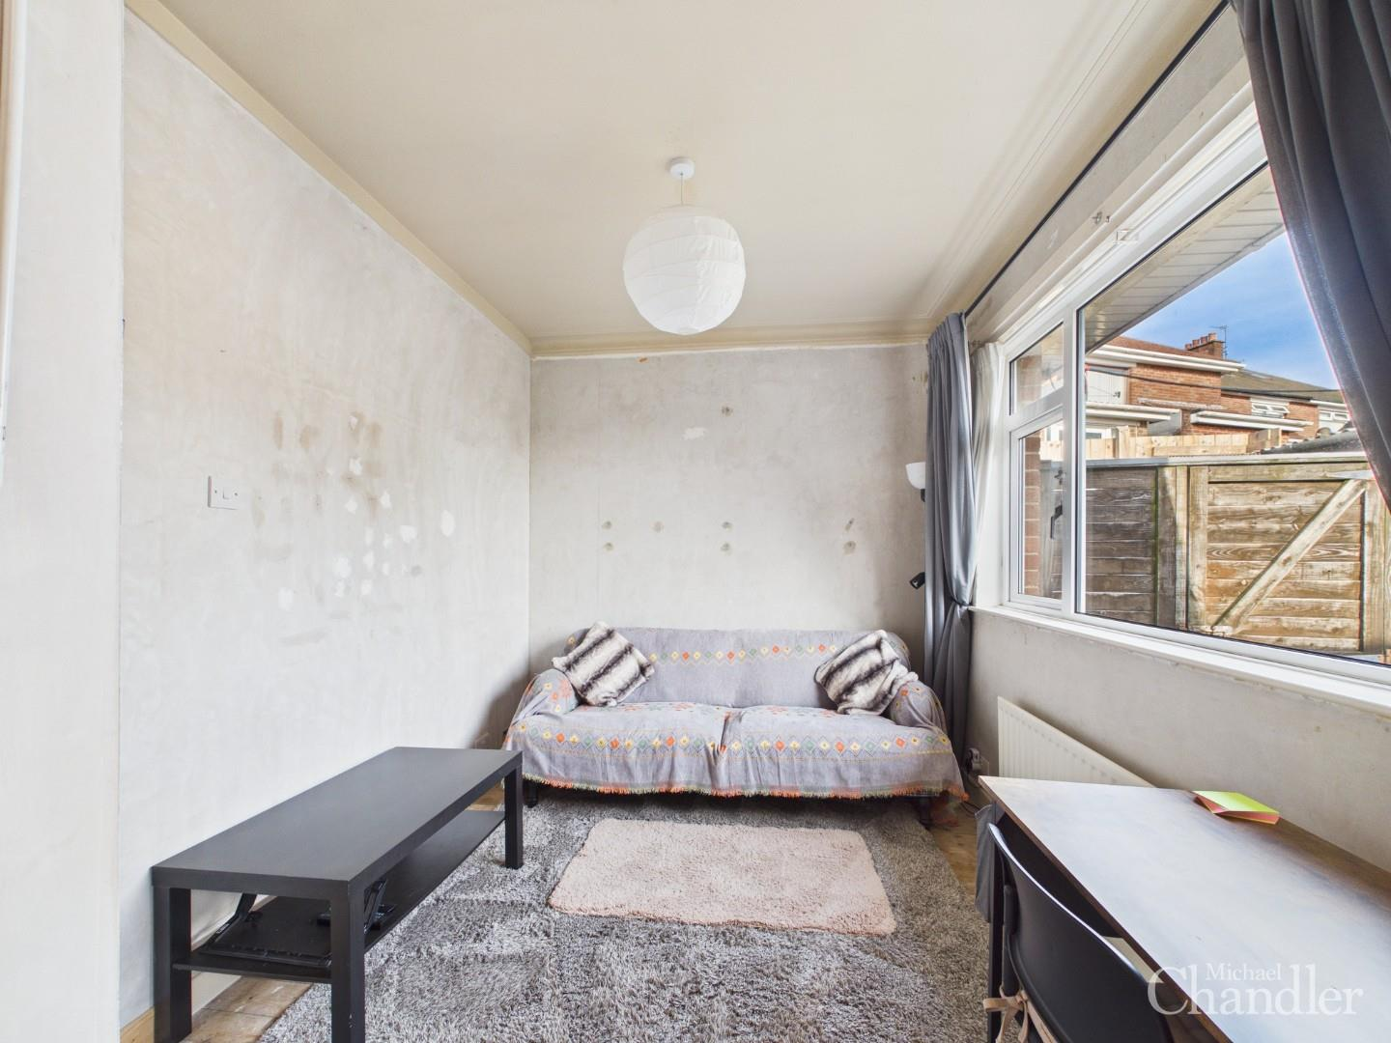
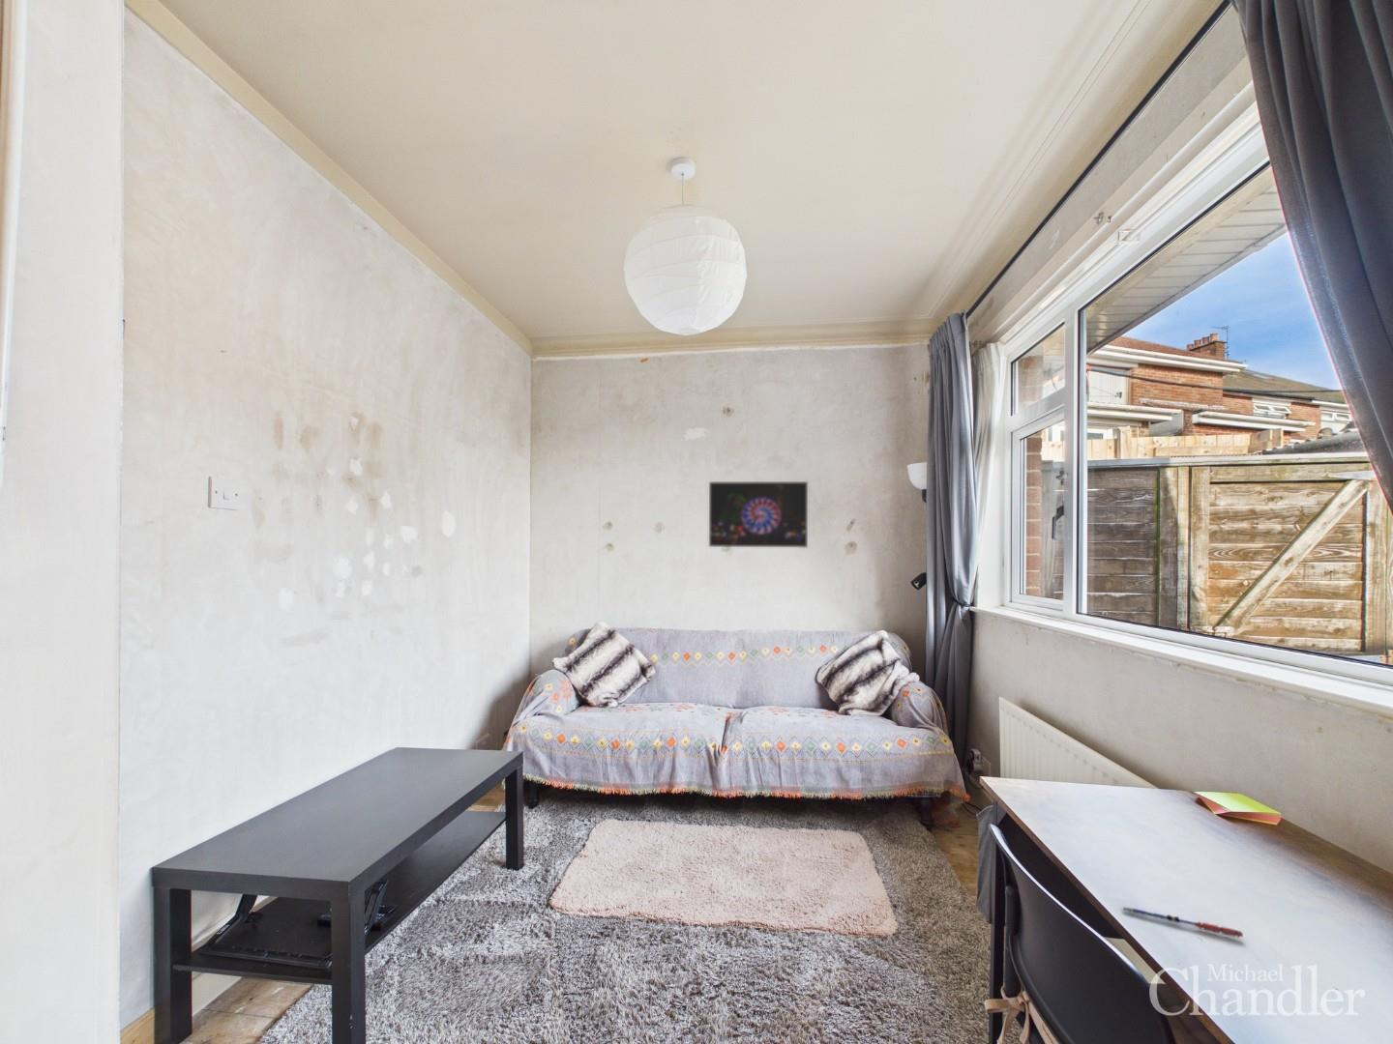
+ pen (1180, 919)
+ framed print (758, 514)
